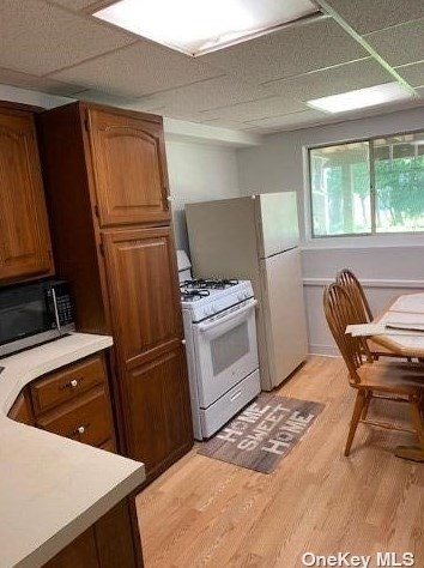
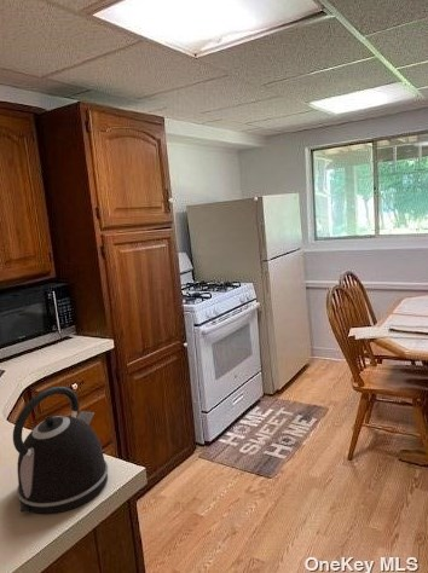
+ kettle (57, 438)
